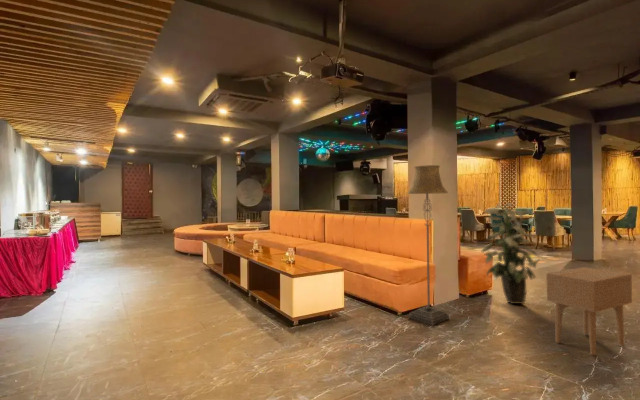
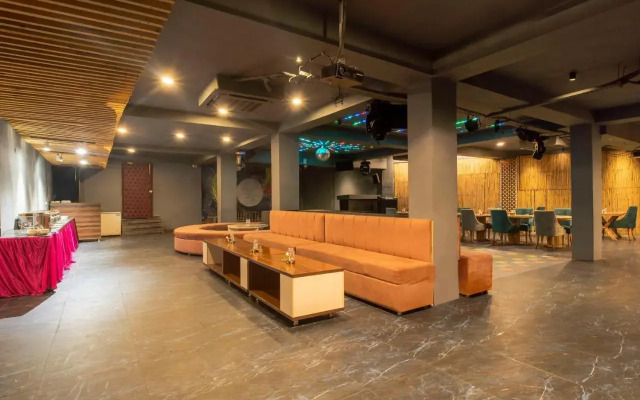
- floor lamp (428, 242)
- side table (587, 308)
- indoor plant (509, 252)
